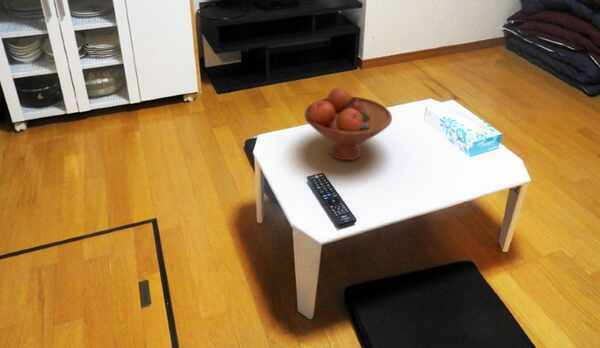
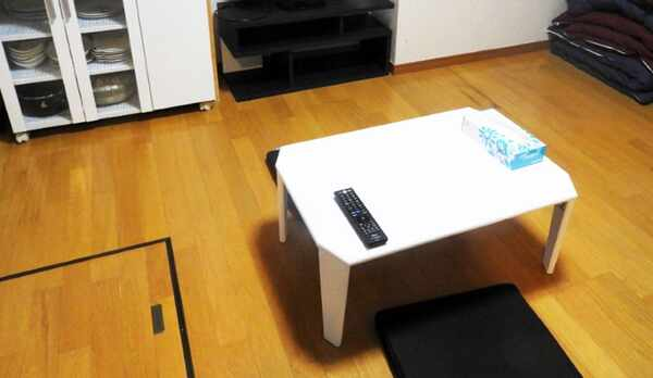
- fruit bowl (347, 126)
